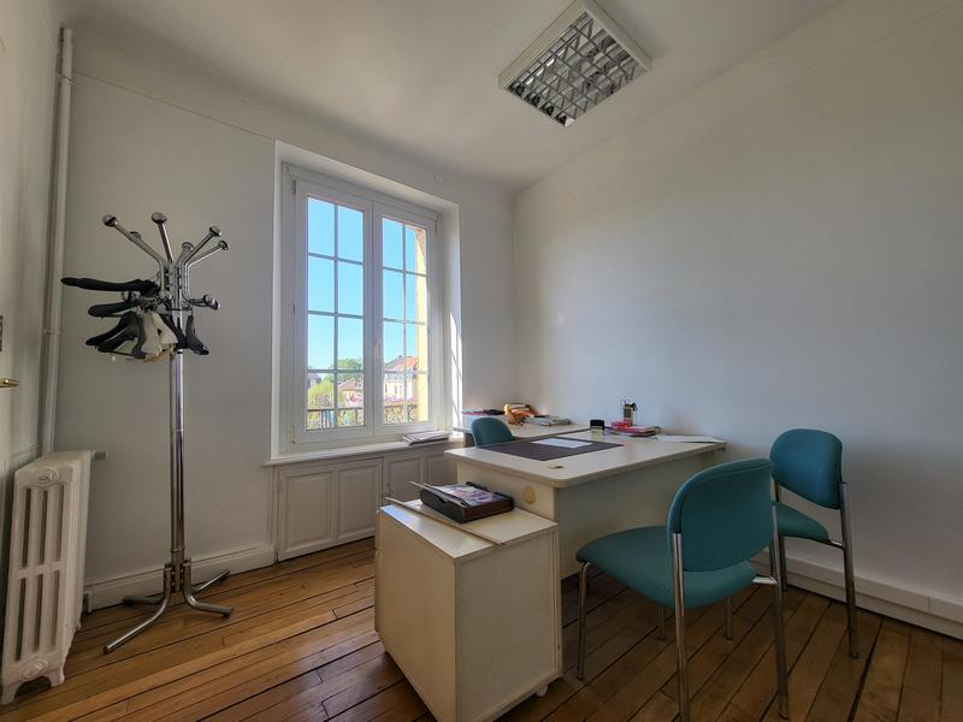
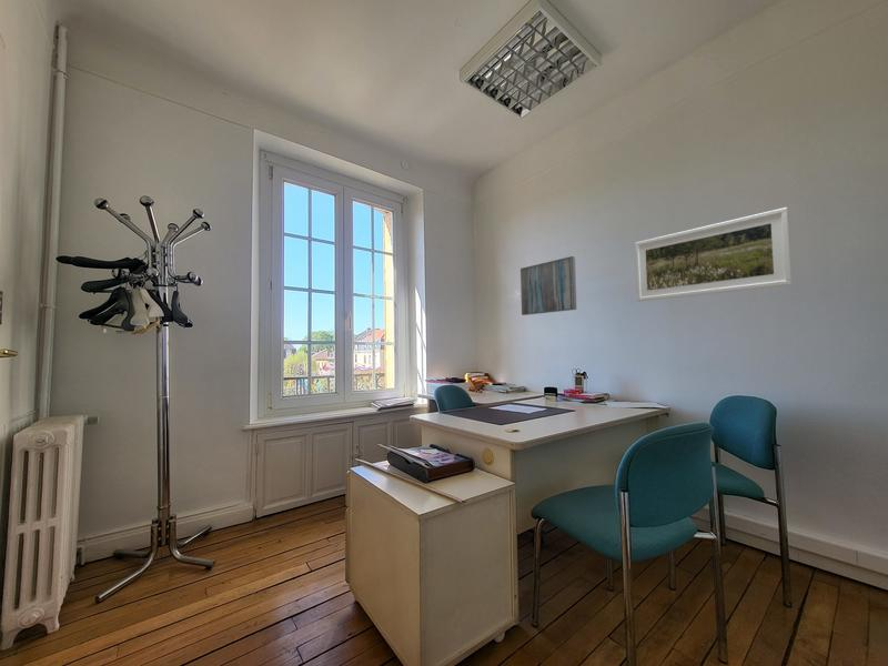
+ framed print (702, 260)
+ wall art (546, 287)
